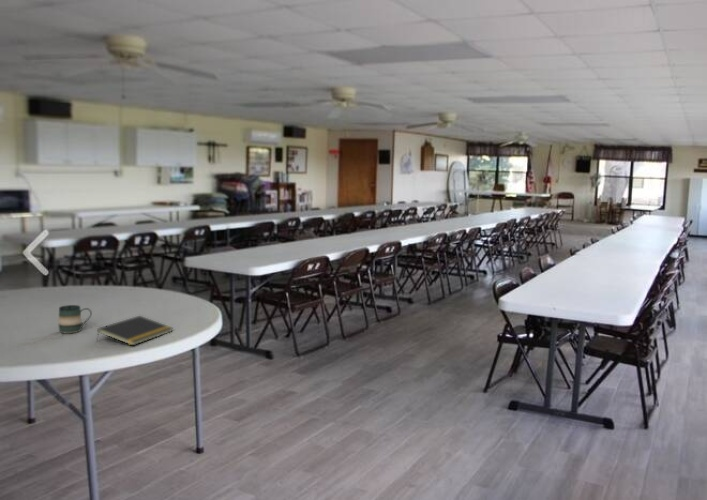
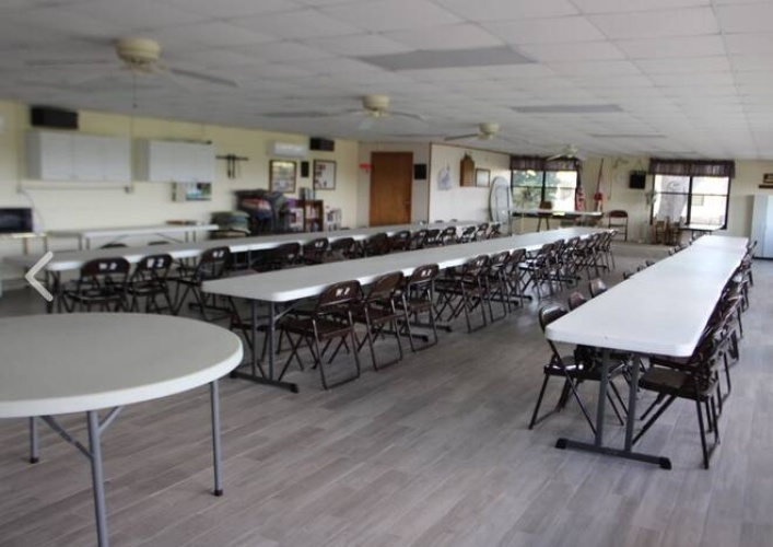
- notepad (136, 329)
- mug (75, 318)
